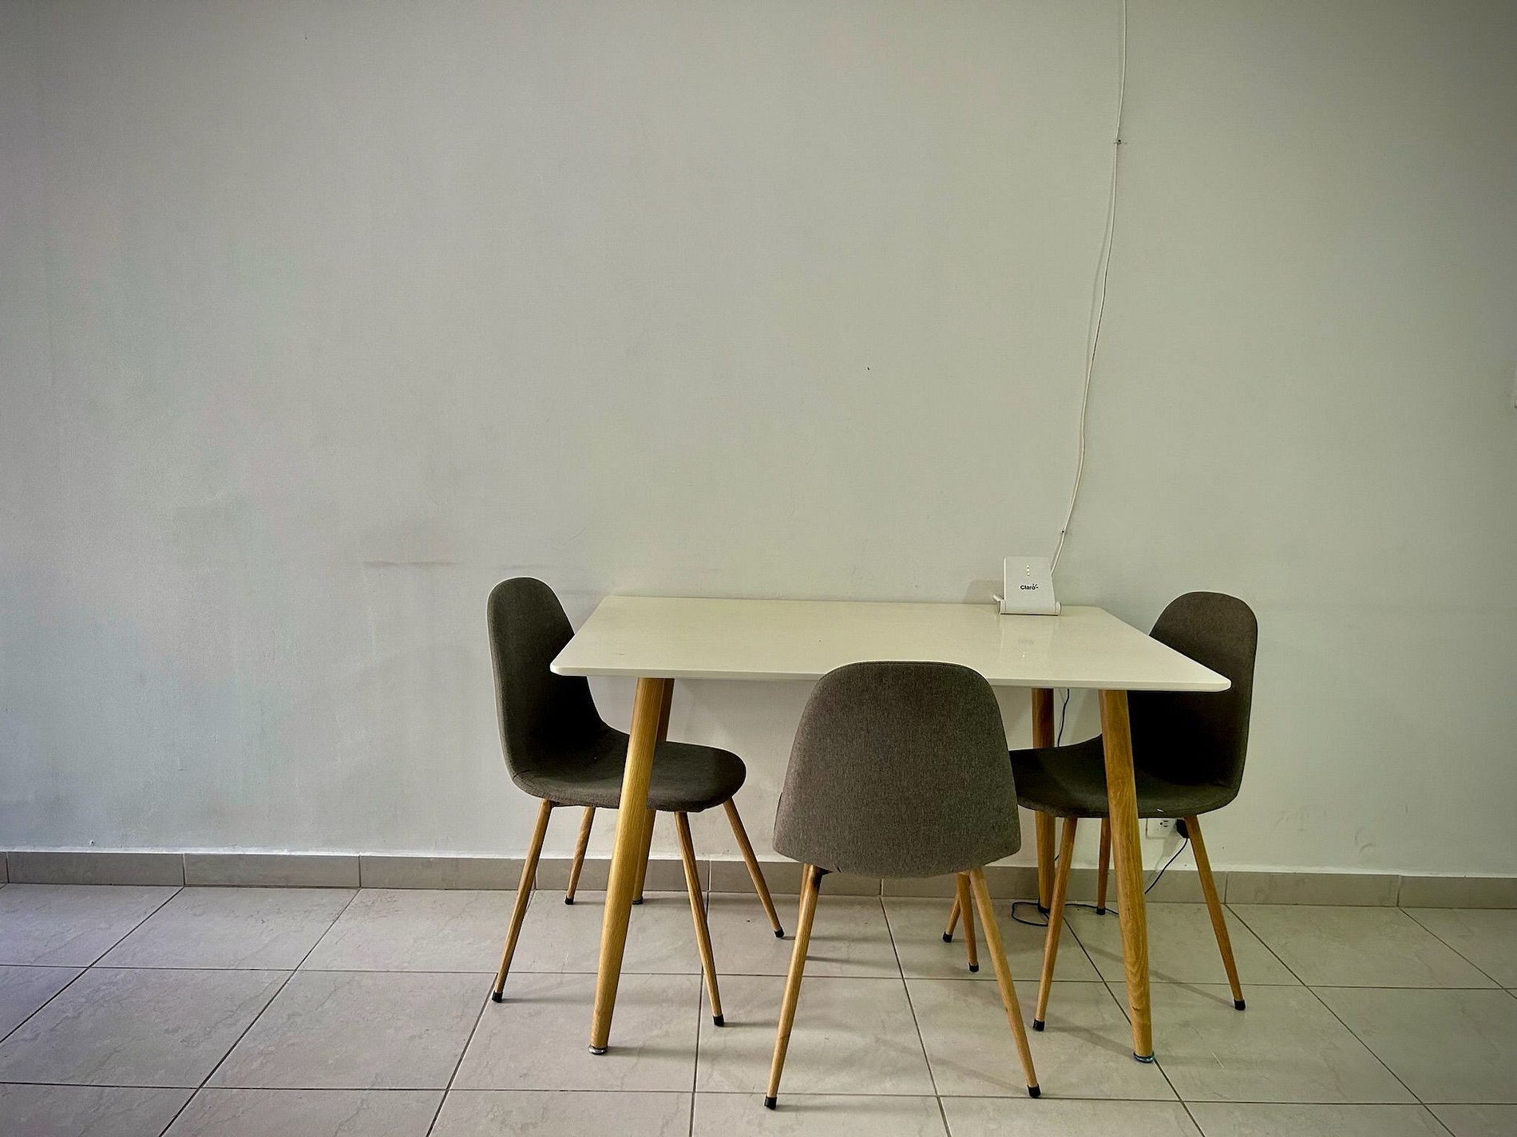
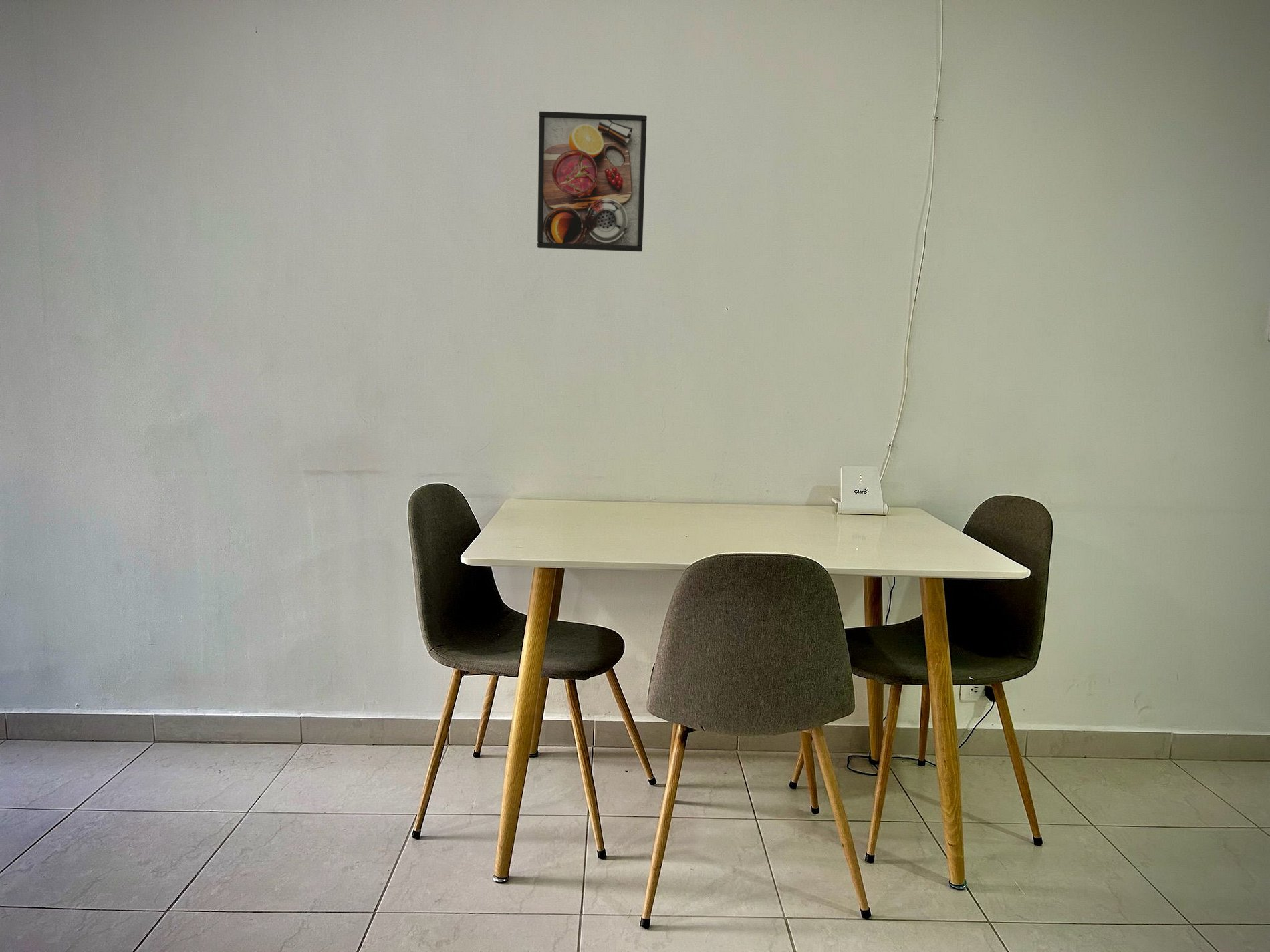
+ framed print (592, 182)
